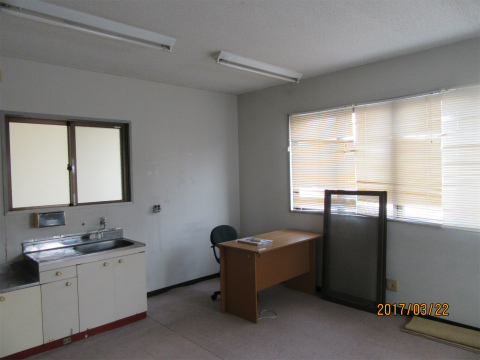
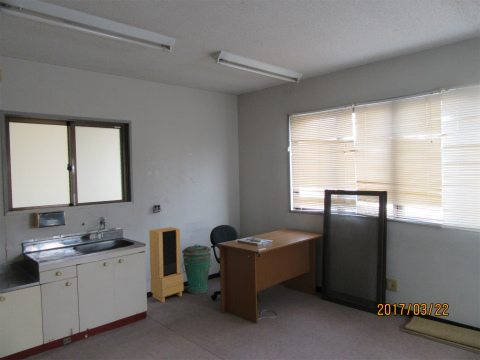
+ trash can (197, 267)
+ storage cabinet (166, 263)
